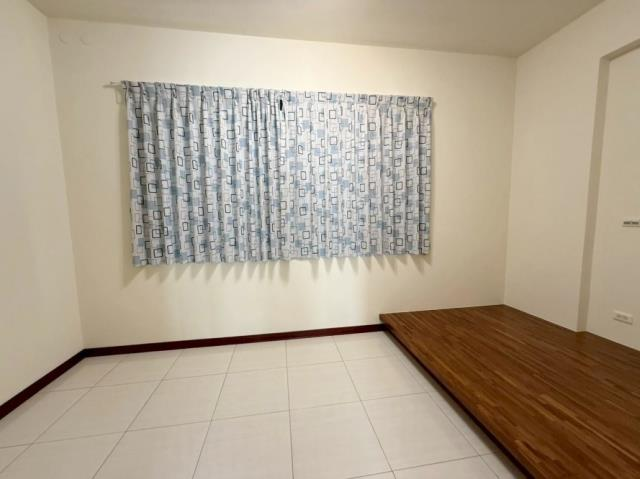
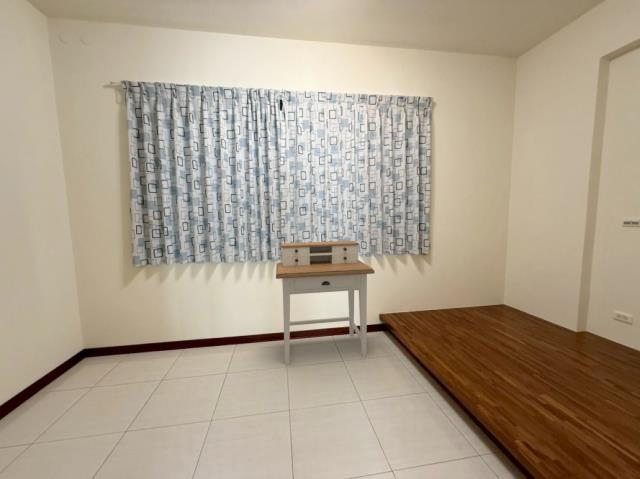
+ desk (321, 292)
